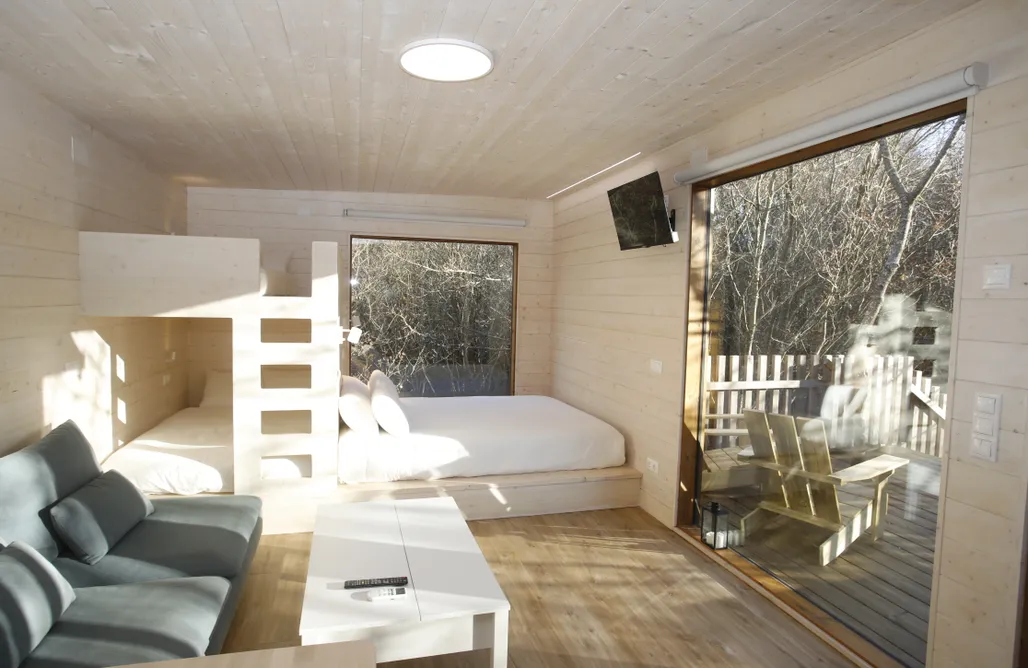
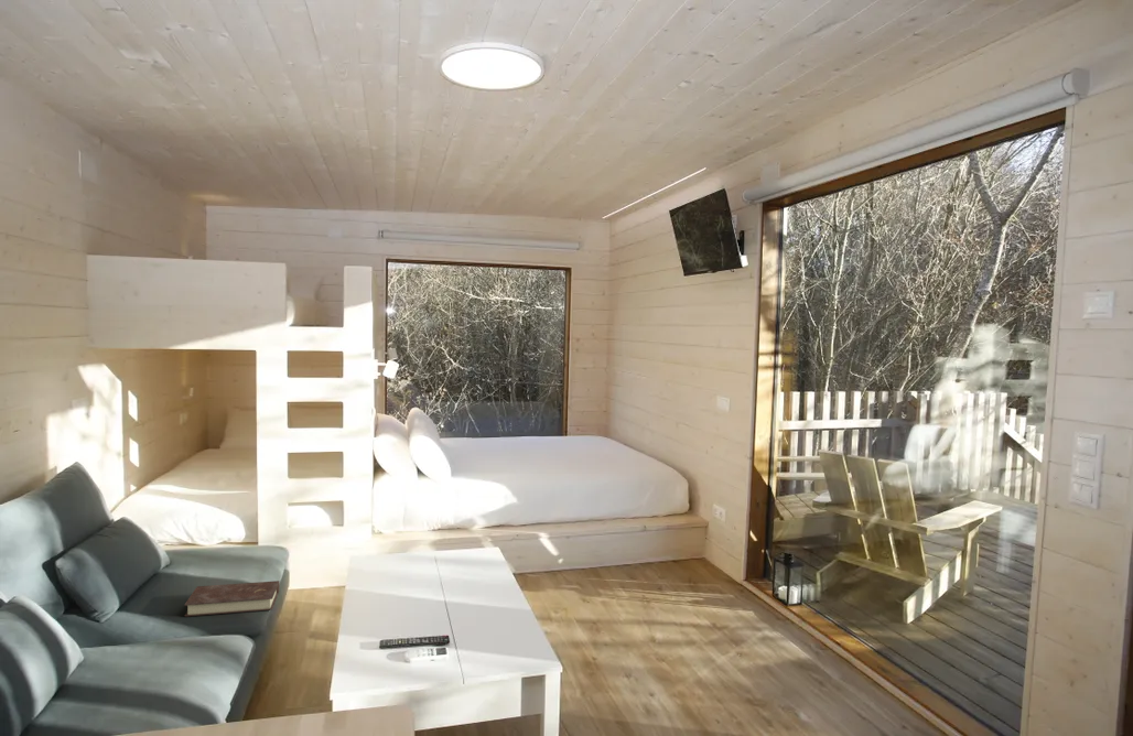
+ book (234, 597)
